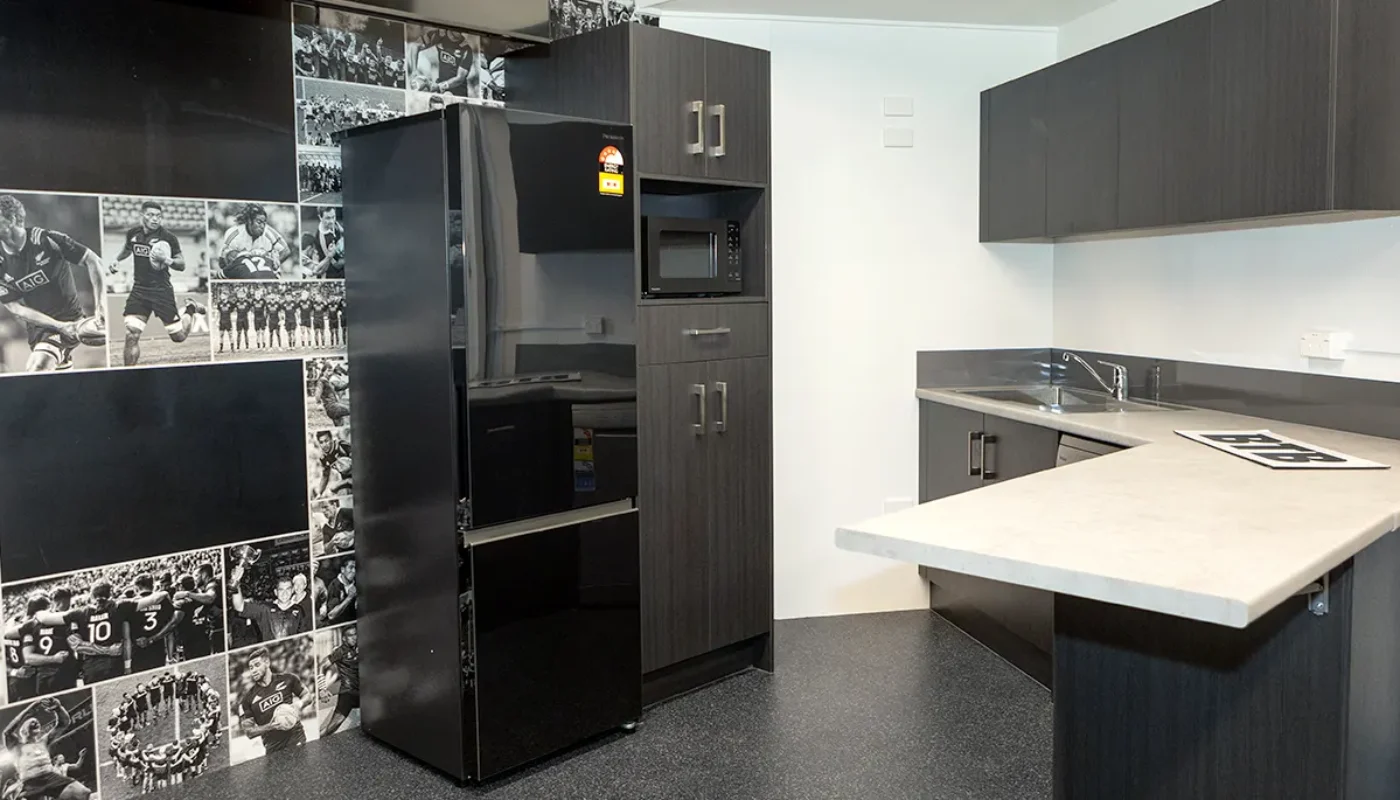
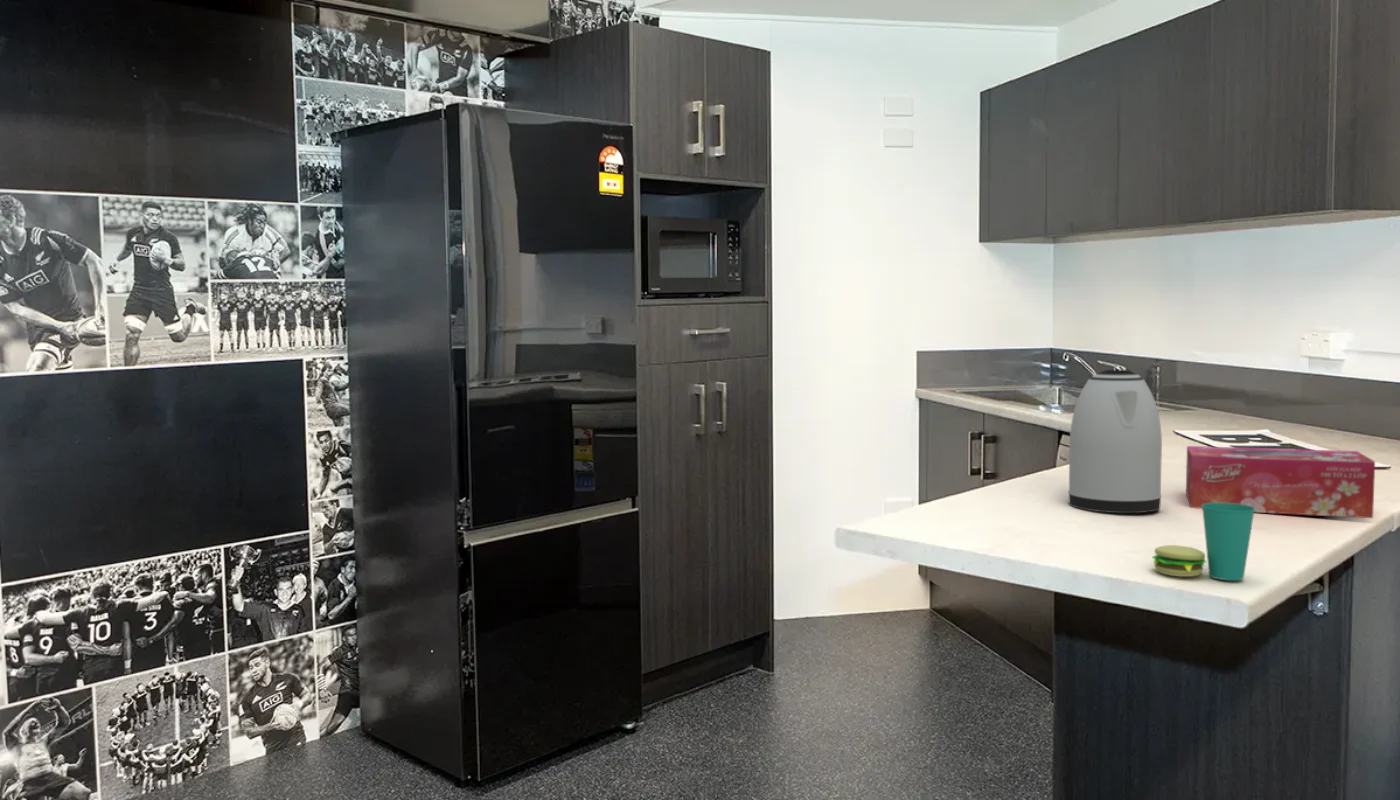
+ kettle (1109, 435)
+ cup (1205, 538)
+ tissue box (1274, 479)
